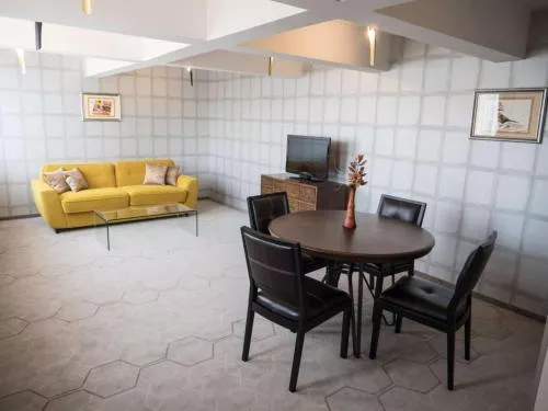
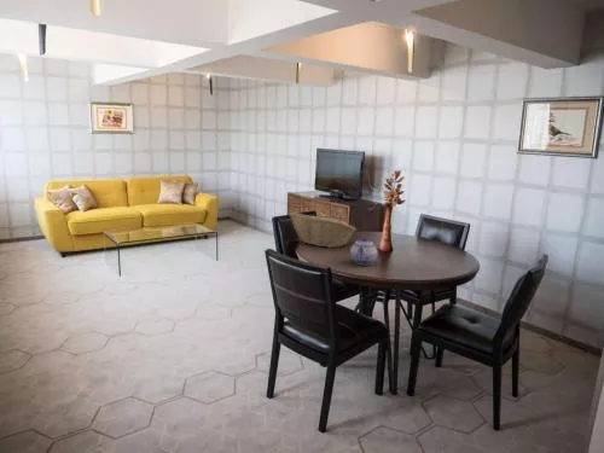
+ teapot (364, 250)
+ fruit basket (321, 227)
